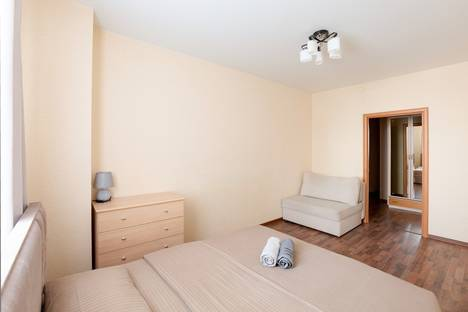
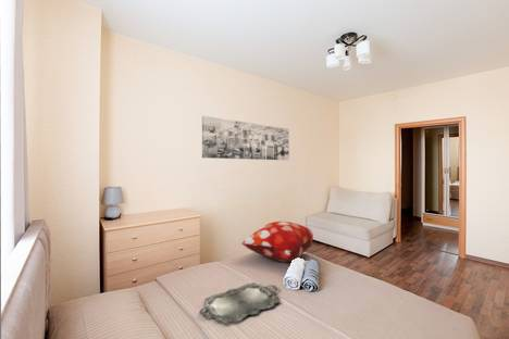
+ decorative pillow (280, 239)
+ serving tray (241, 300)
+ wall art (251, 141)
